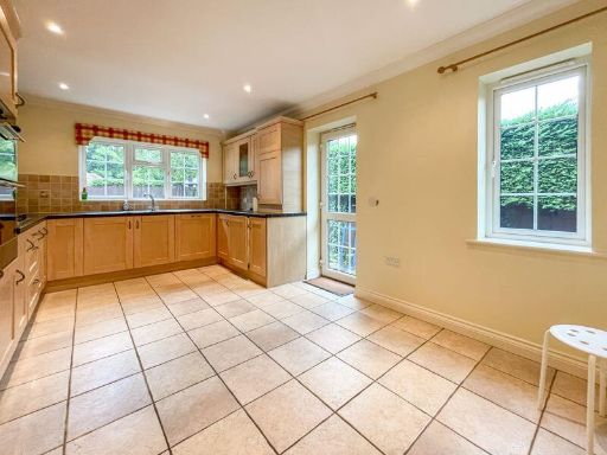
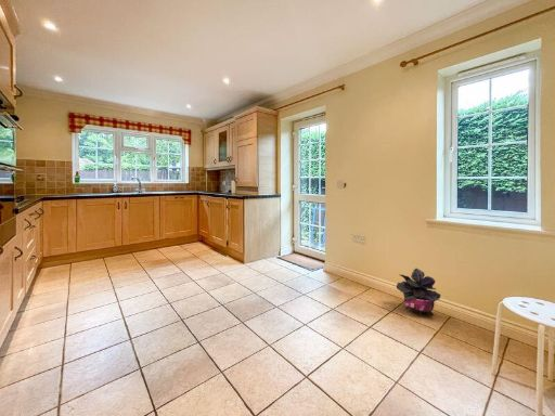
+ potted plant (418, 290)
